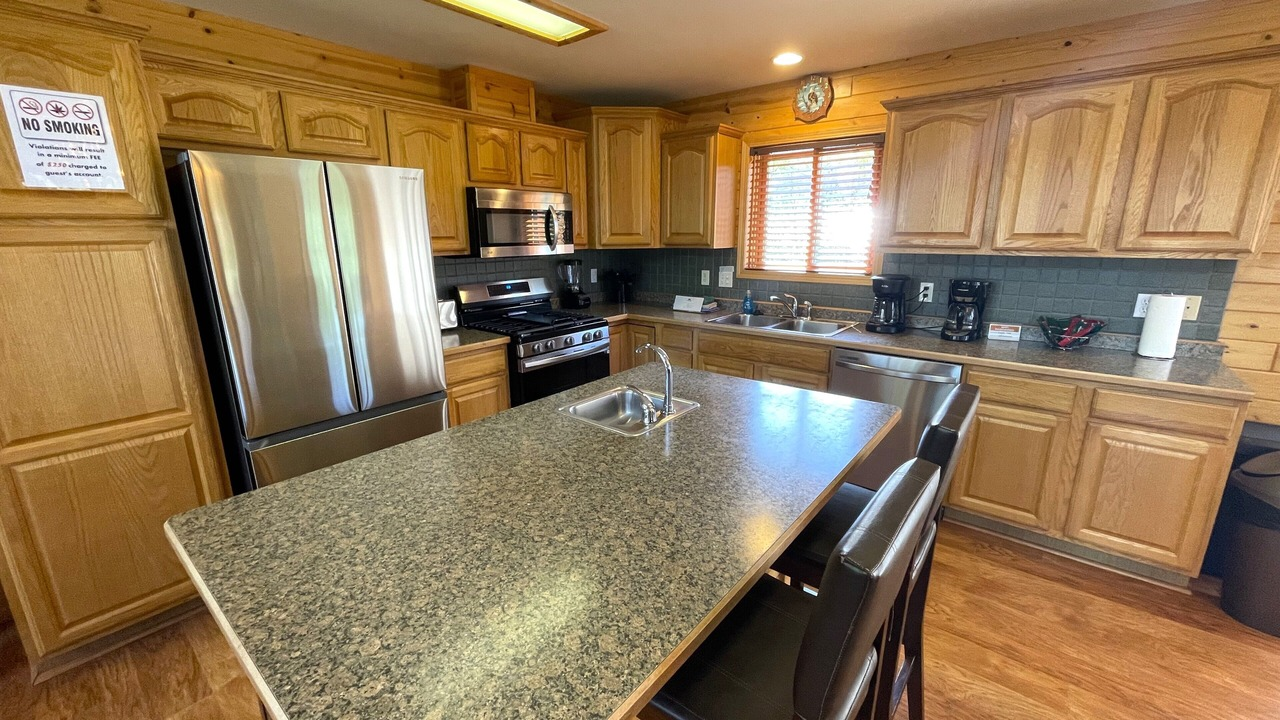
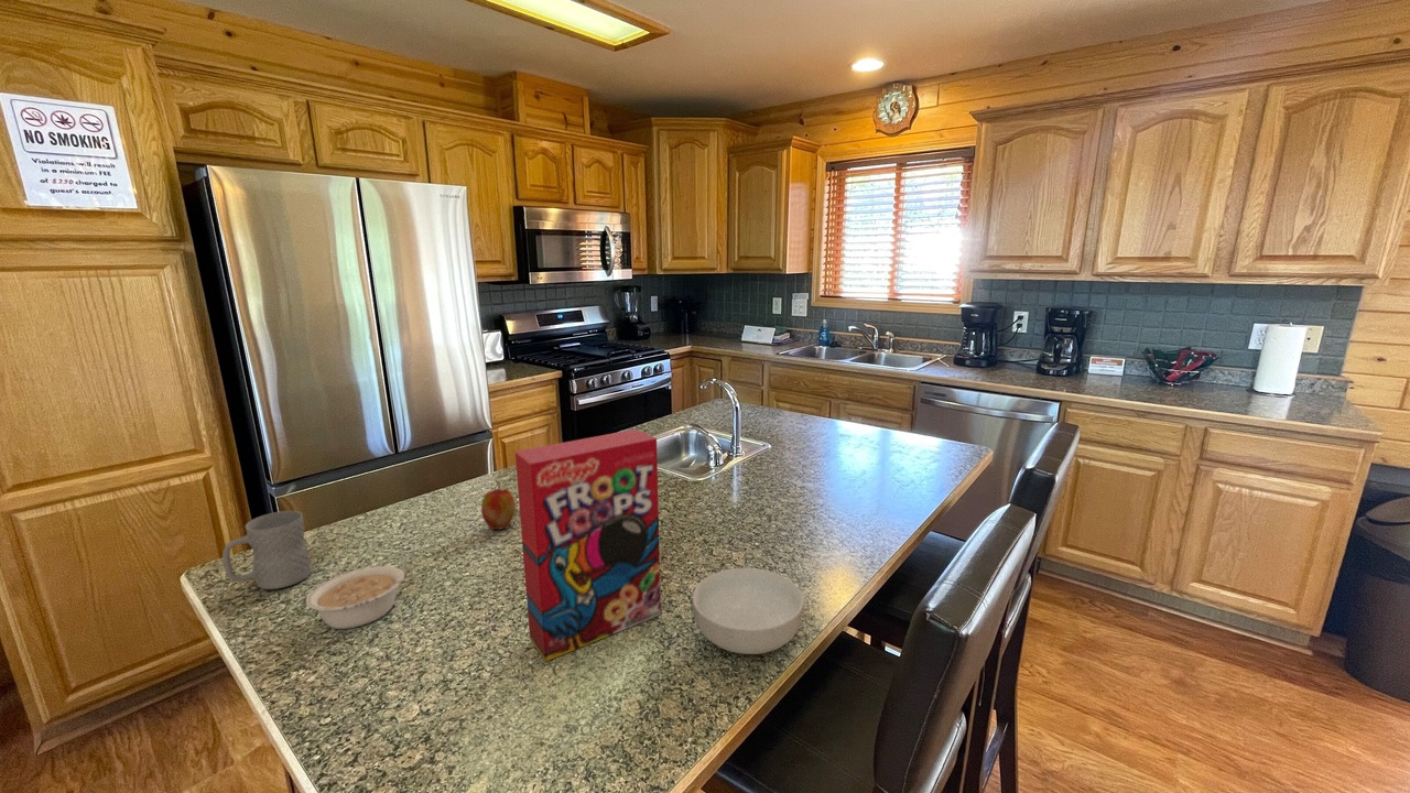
+ cereal box (593, 539)
+ legume (362, 595)
+ cereal bowl (747, 616)
+ mug (267, 553)
+ apple (498, 506)
